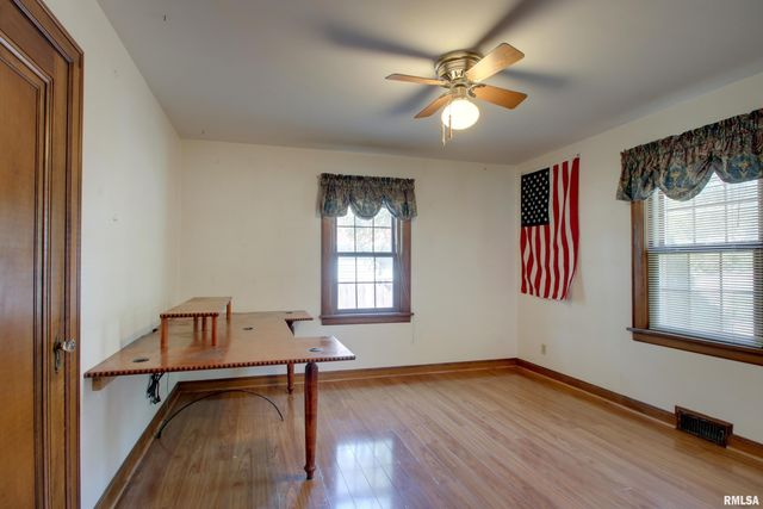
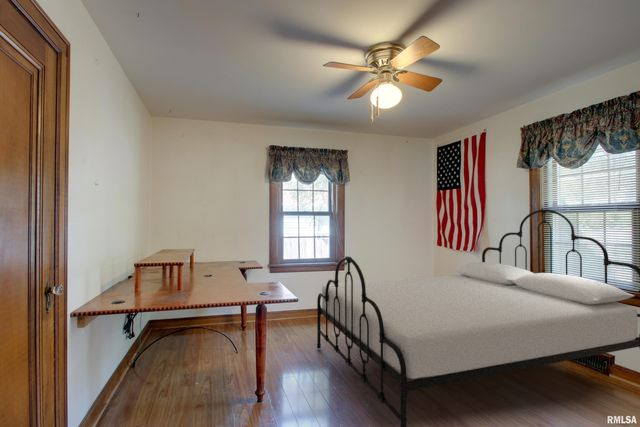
+ bed (457, 288)
